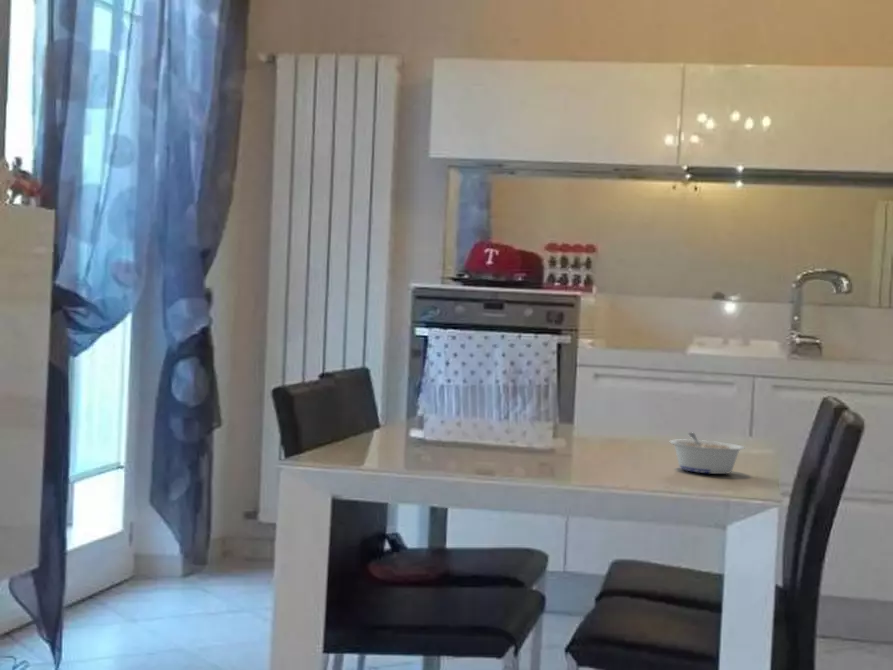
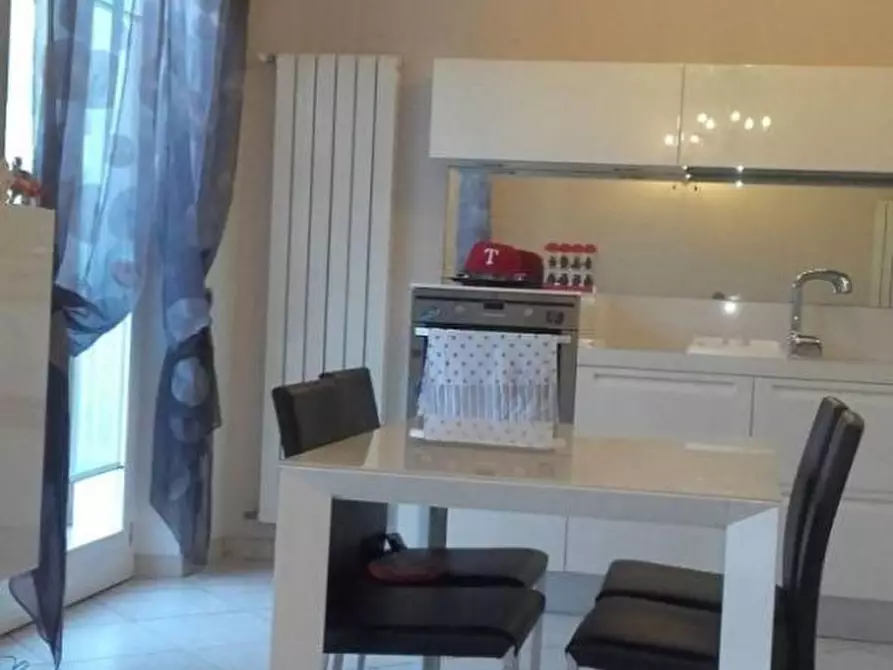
- legume (703, 454)
